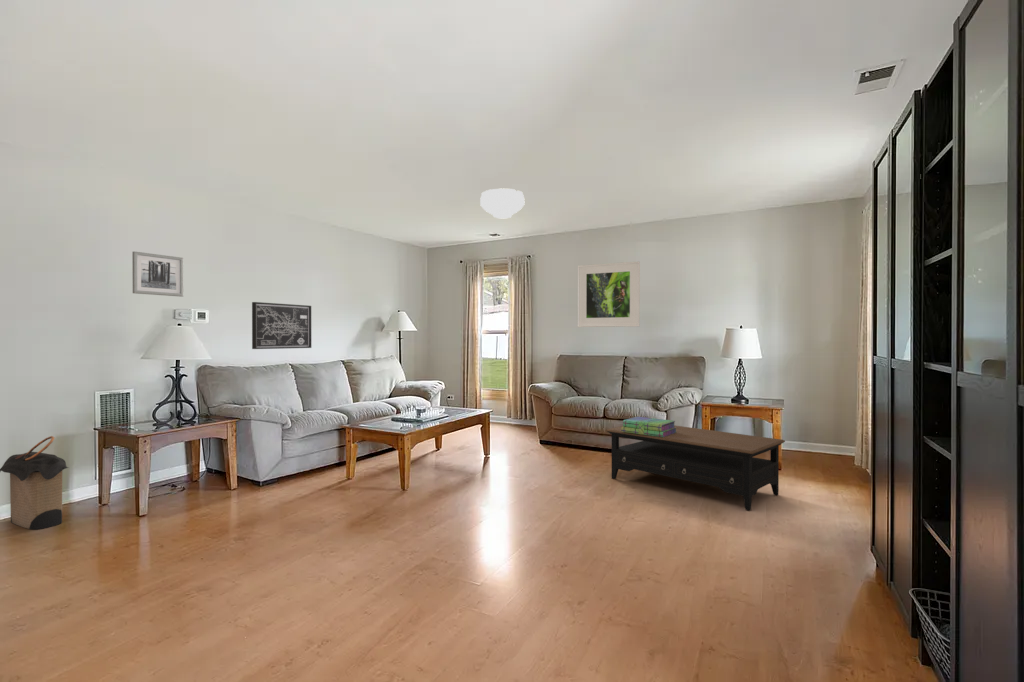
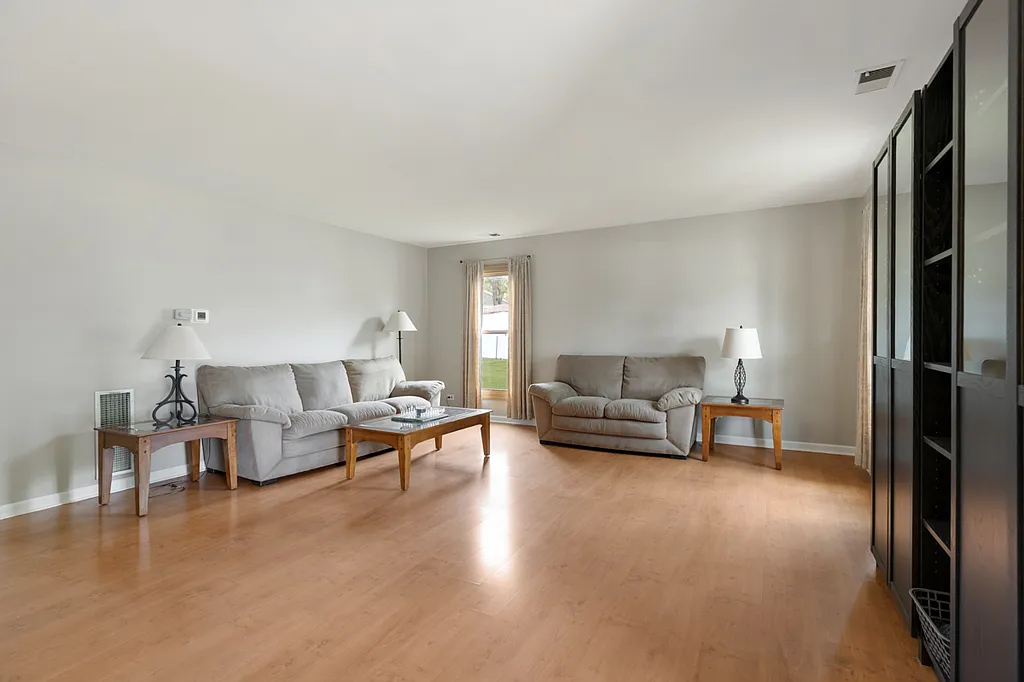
- laundry hamper (33, 479)
- ceiling light (502, 204)
- wall art (283, 326)
- stack of books (649, 426)
- wall art (158, 274)
- coffee table (690, 460)
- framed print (607, 295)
